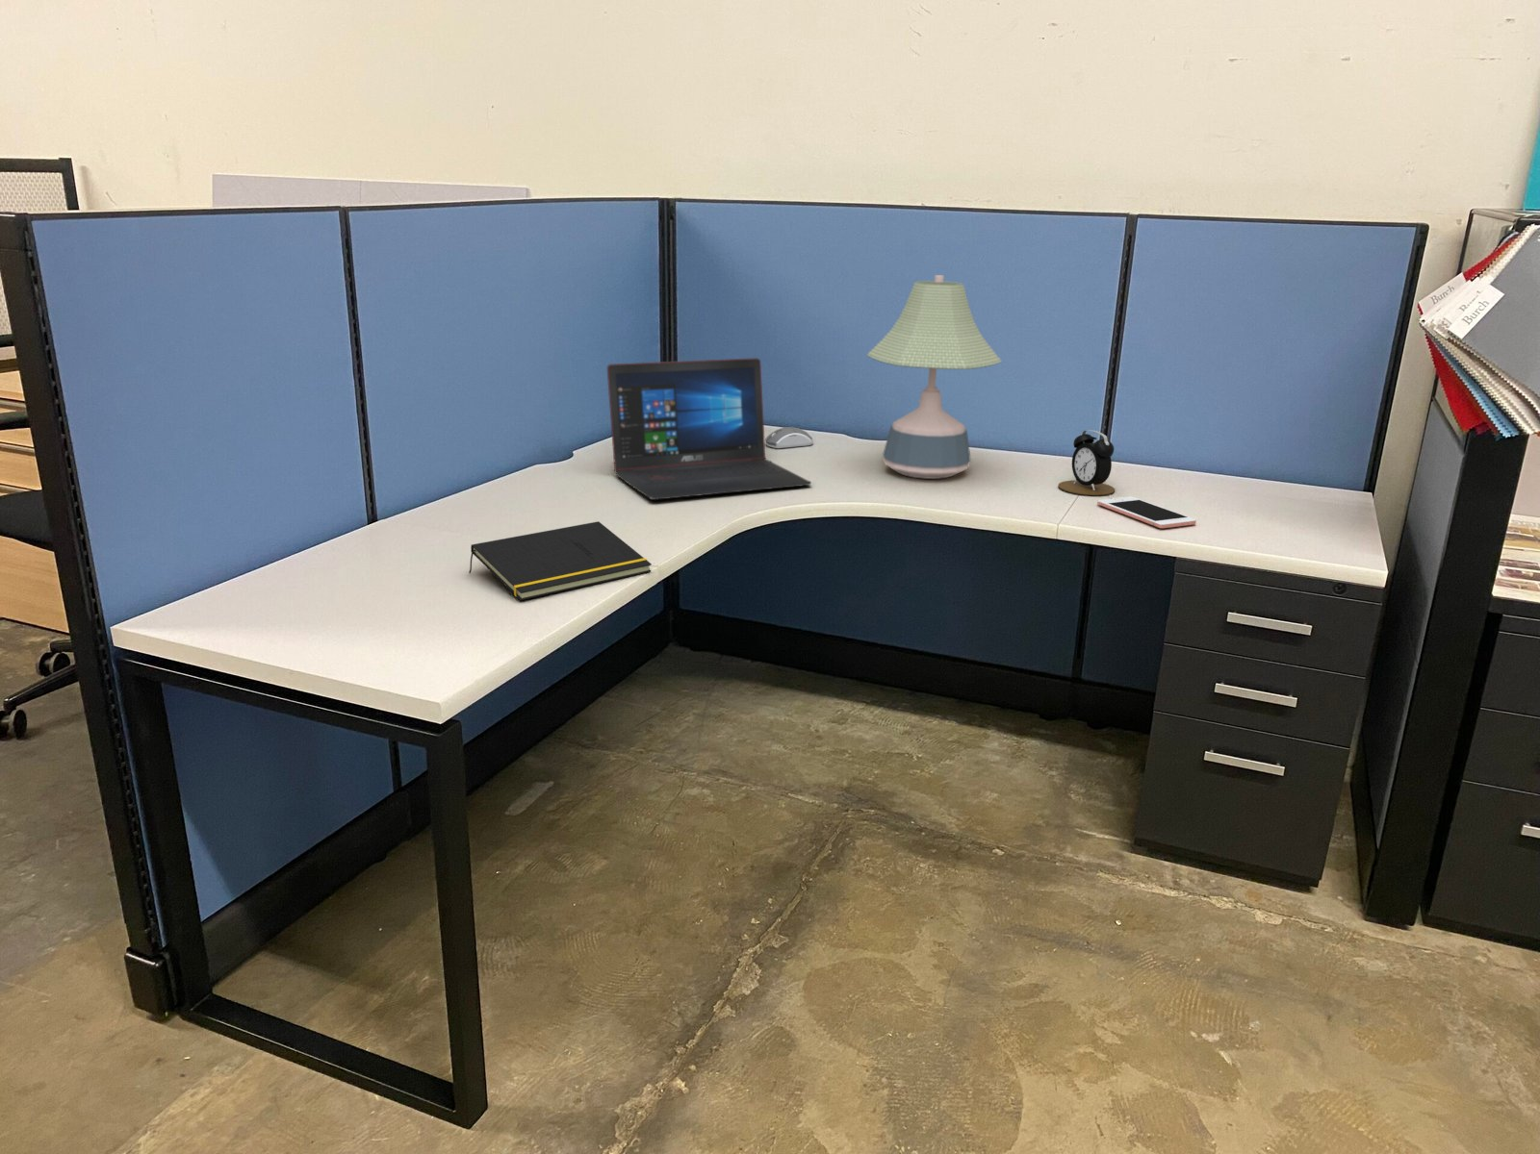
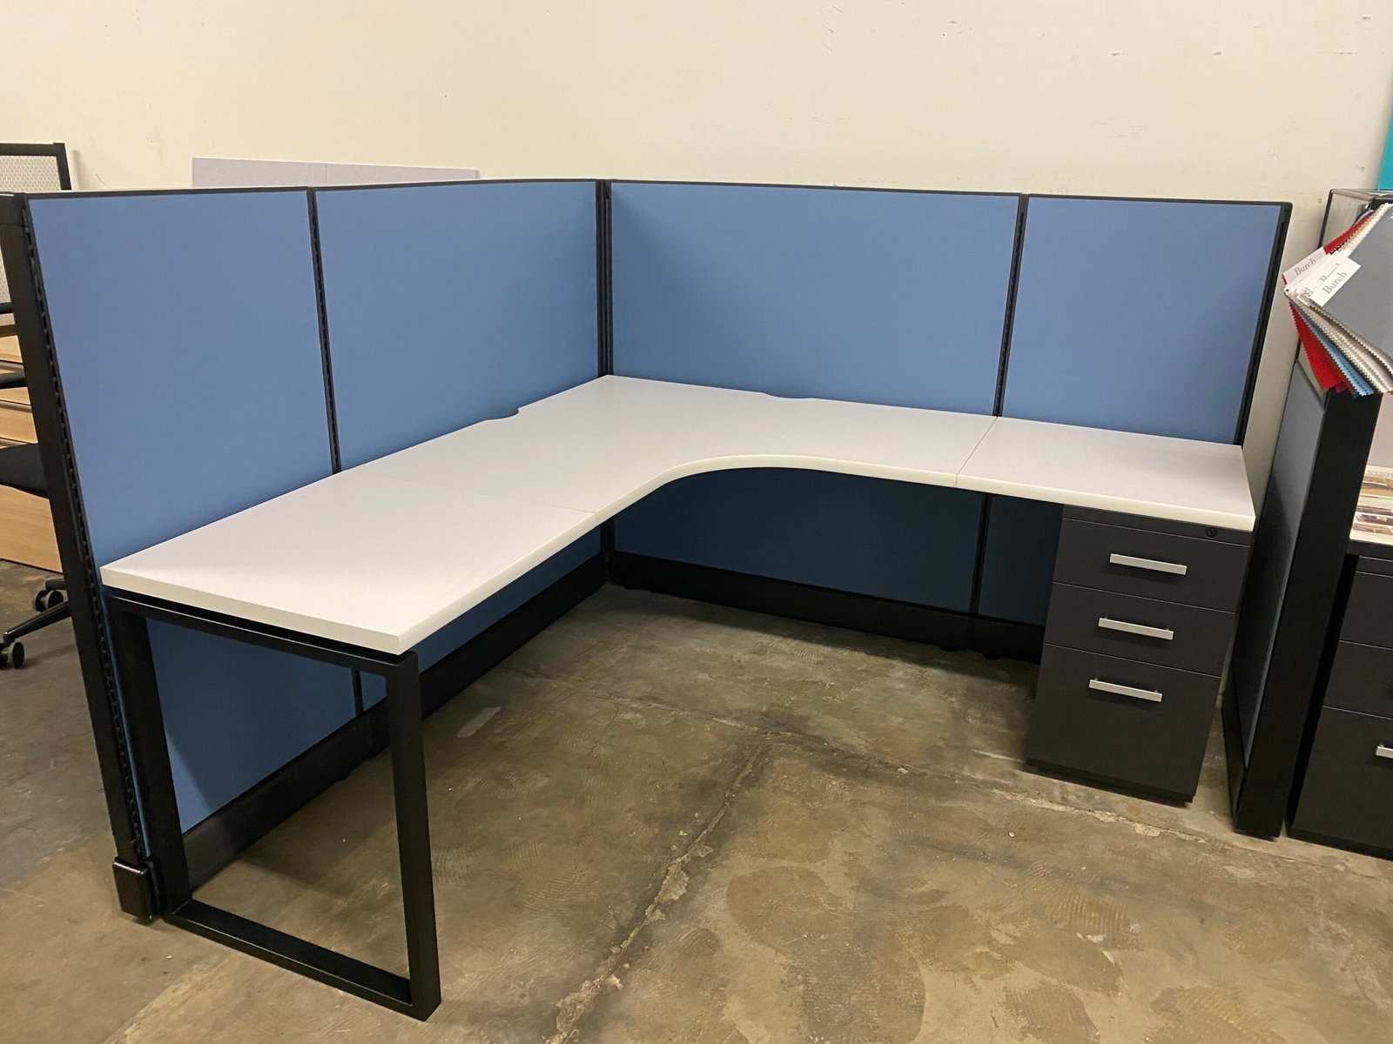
- notepad (561, 558)
- laptop (708, 425)
- computer mouse (789, 435)
- desk lamp (931, 376)
- cell phone (1146, 512)
- alarm clock (1090, 459)
